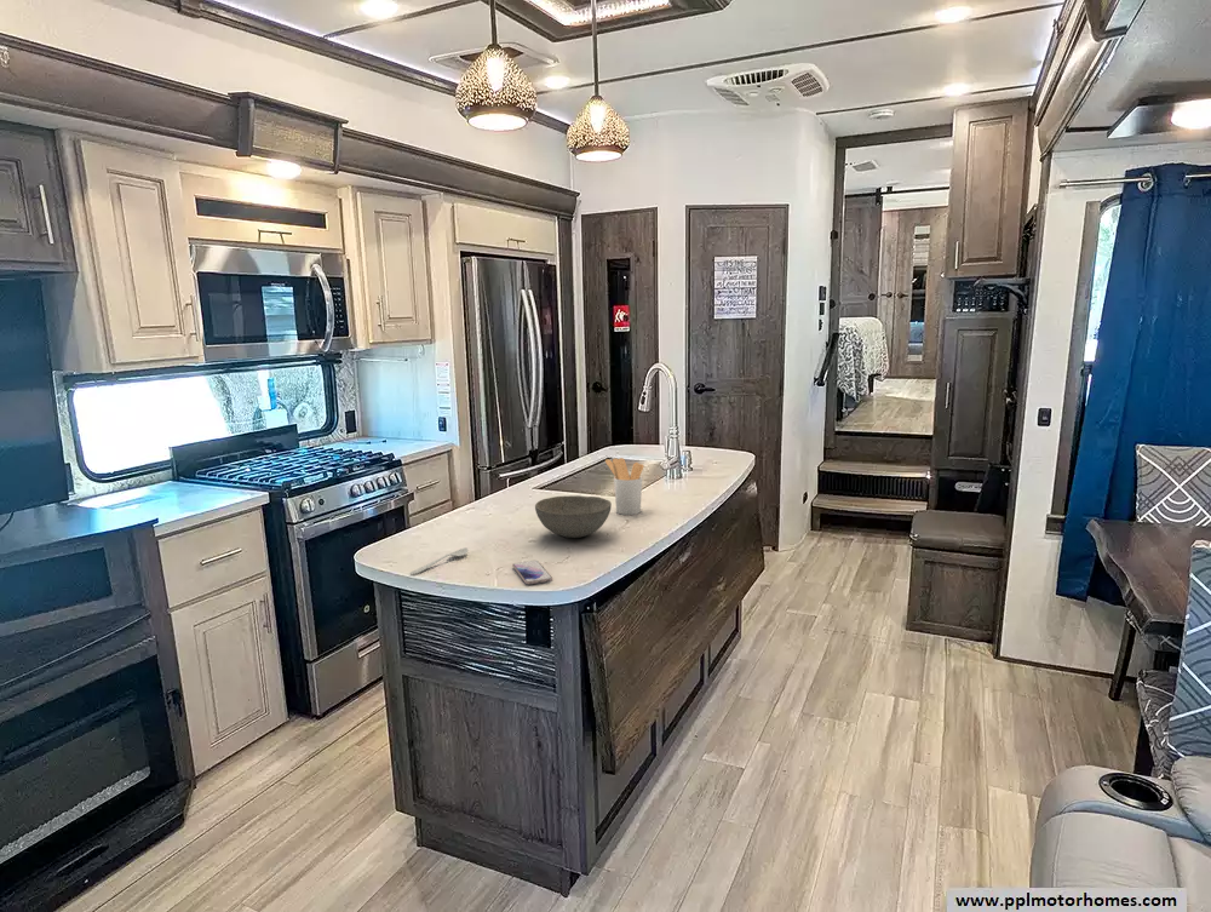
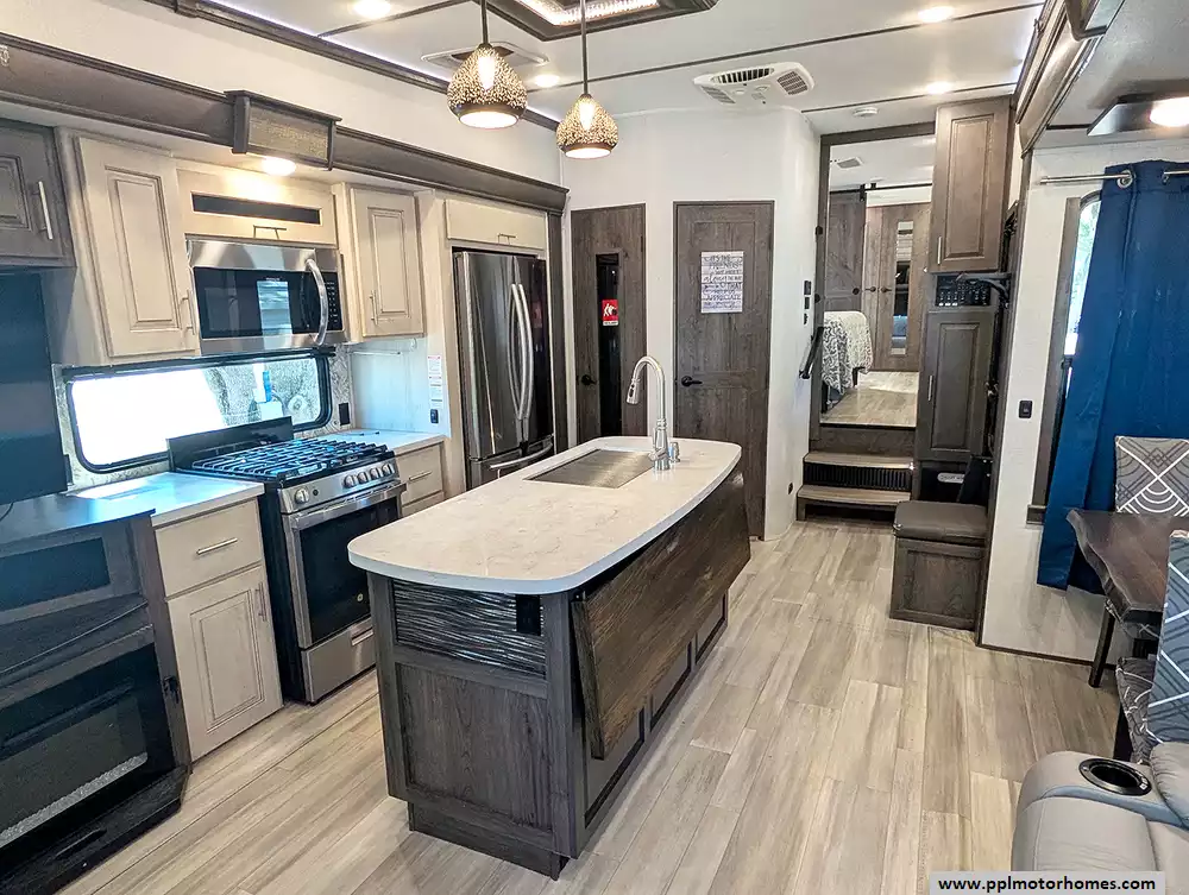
- utensil holder (624, 484)
- bowl (573, 518)
- smartphone (532, 572)
- spoon (440, 560)
